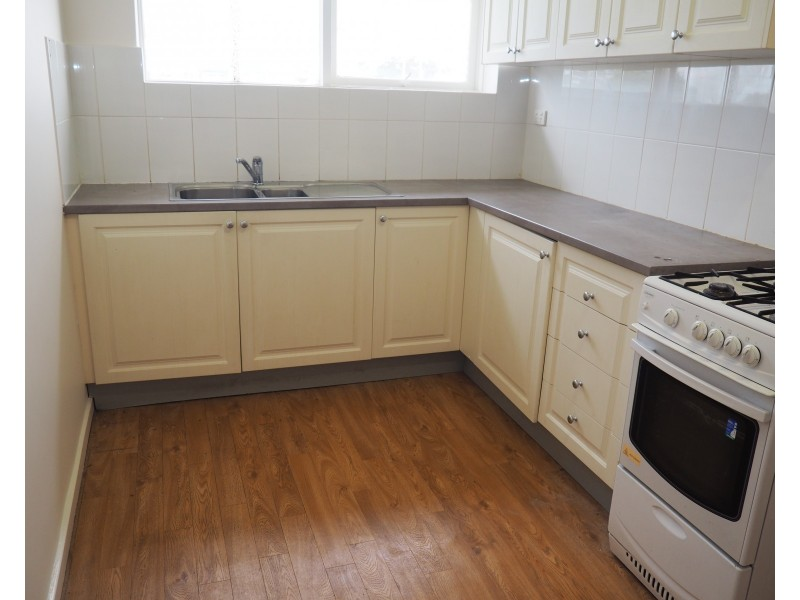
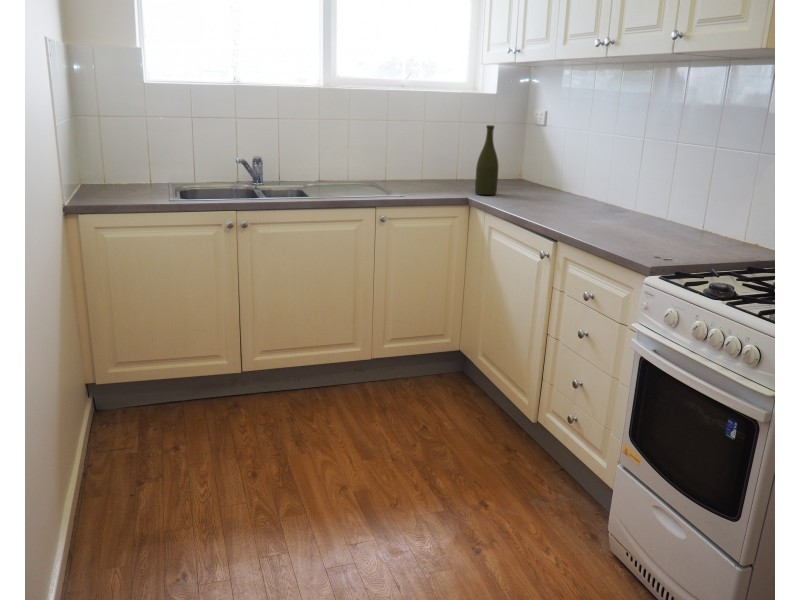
+ bottle (487, 160)
